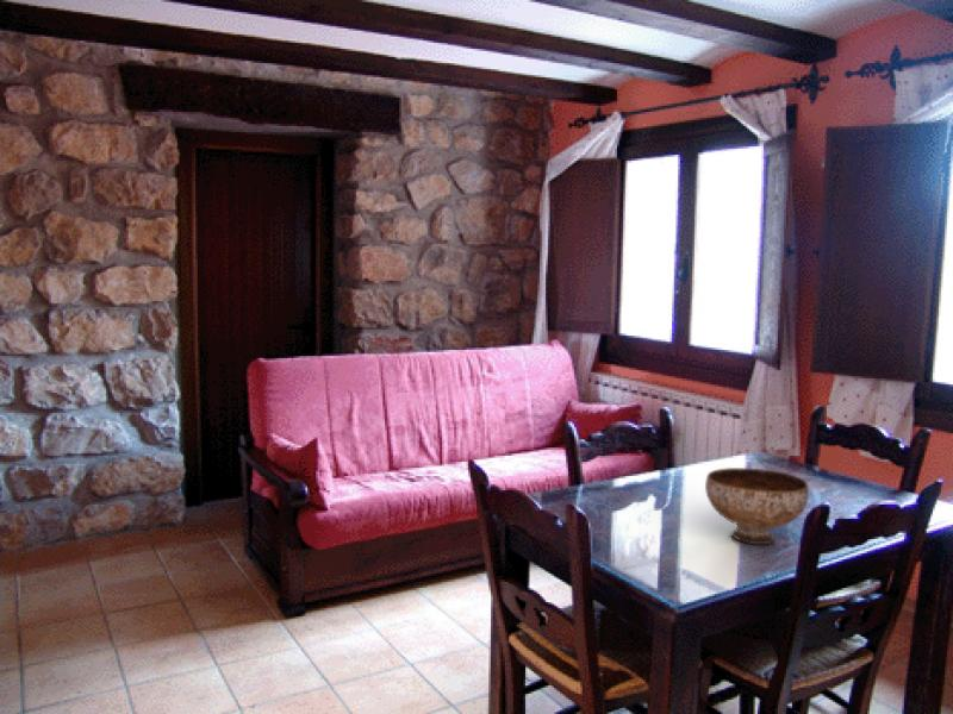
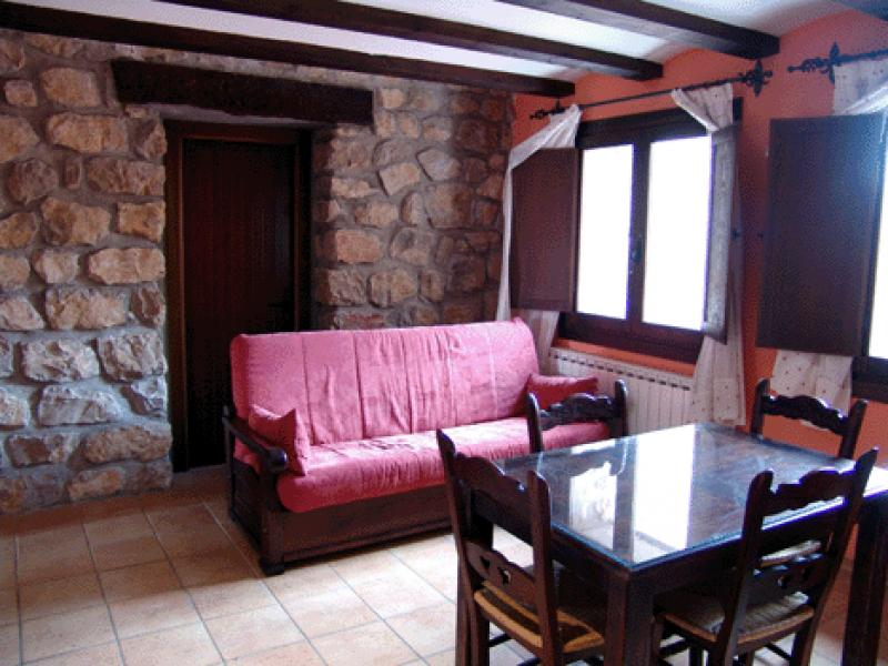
- bowl (754, 508)
